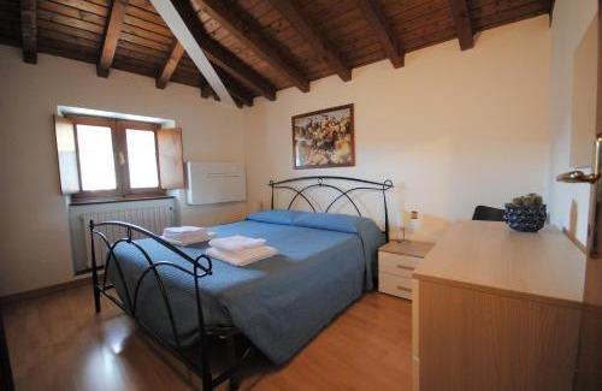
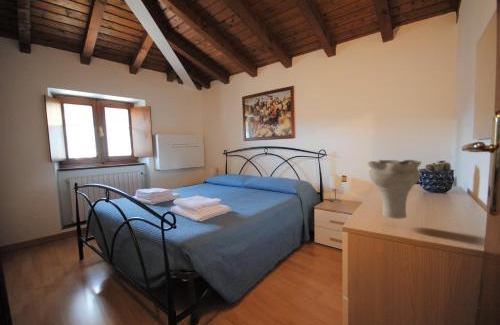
+ vase (390, 192)
